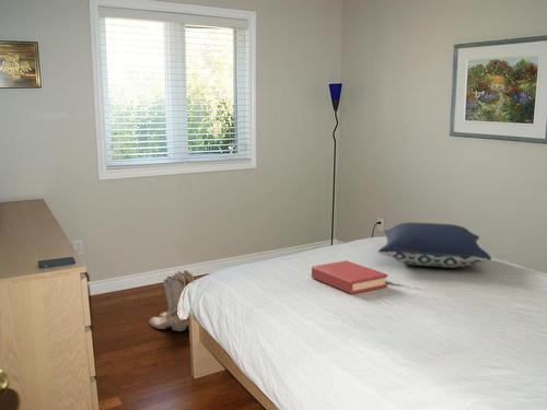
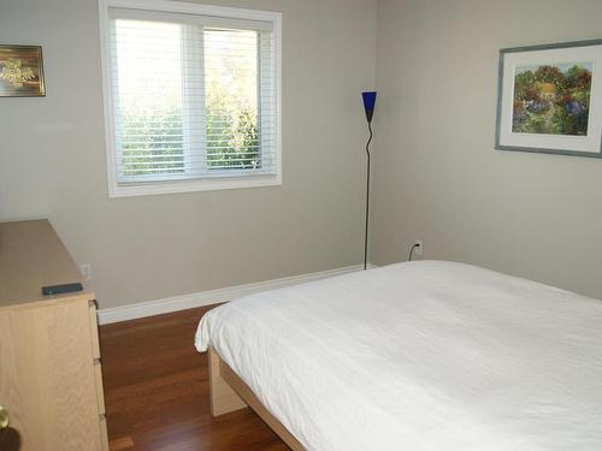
- boots (171, 297)
- pillow (431, 243)
- hardback book (348, 276)
